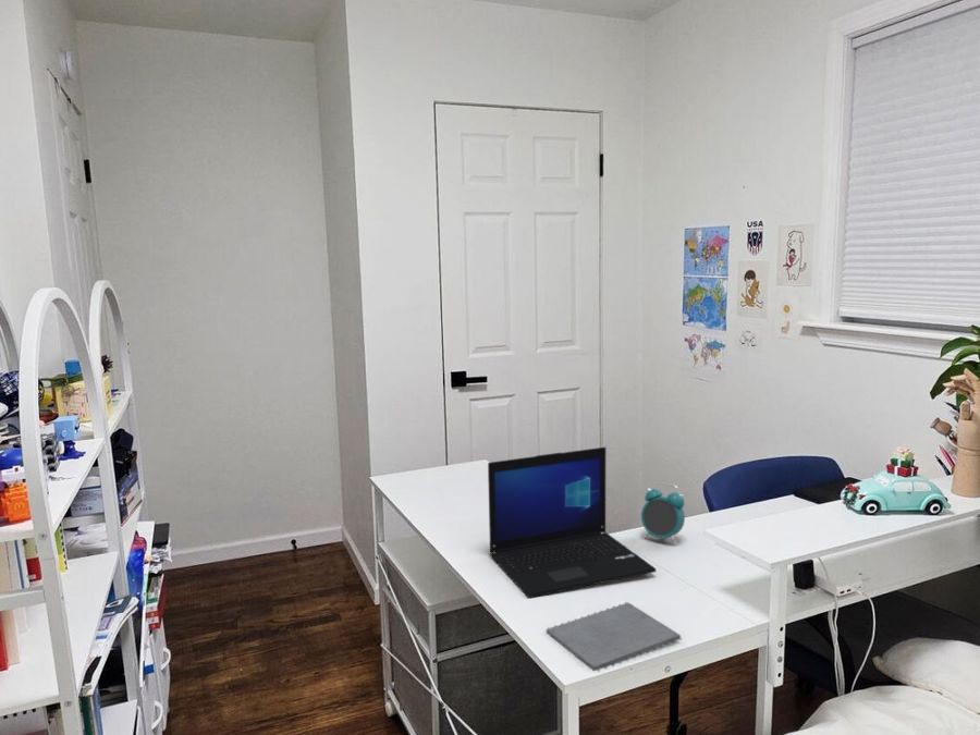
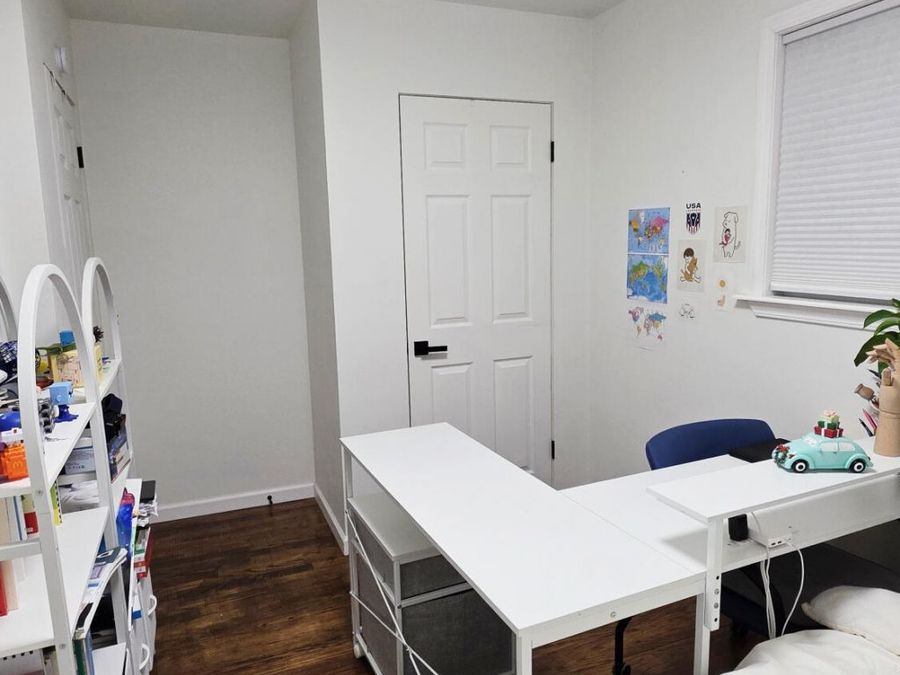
- laptop (569, 516)
- notepad (612, 634)
- alarm clock (662, 512)
